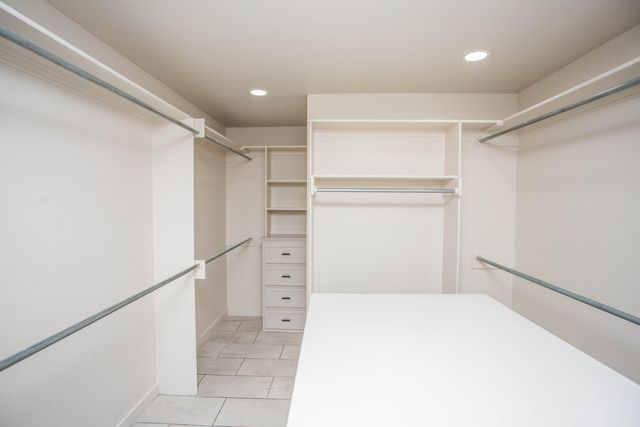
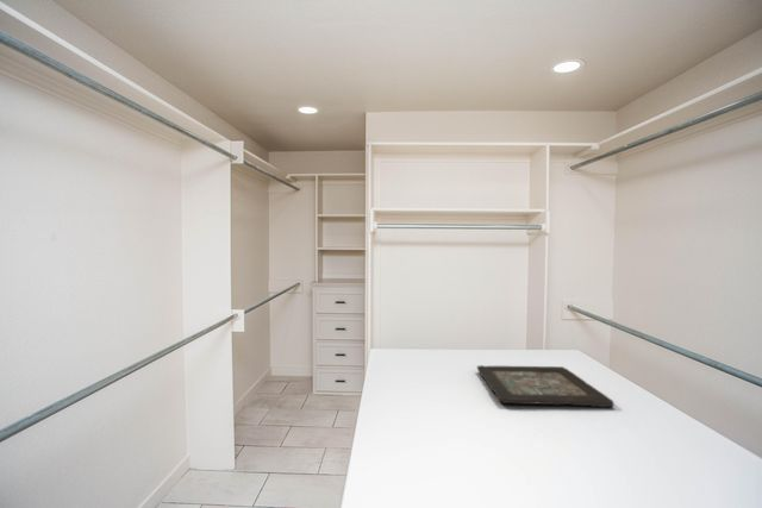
+ decorative tray (536, 383)
